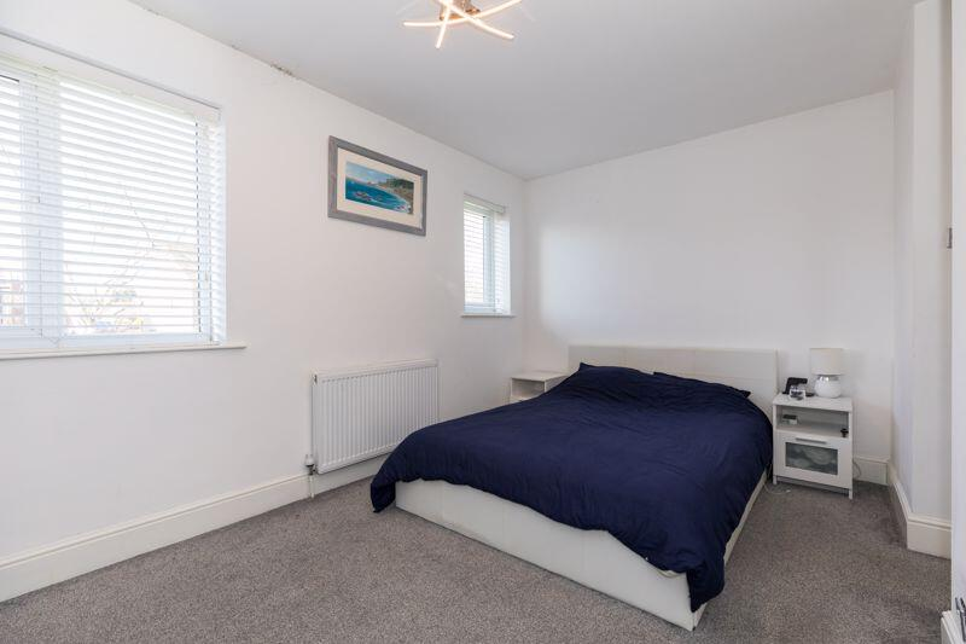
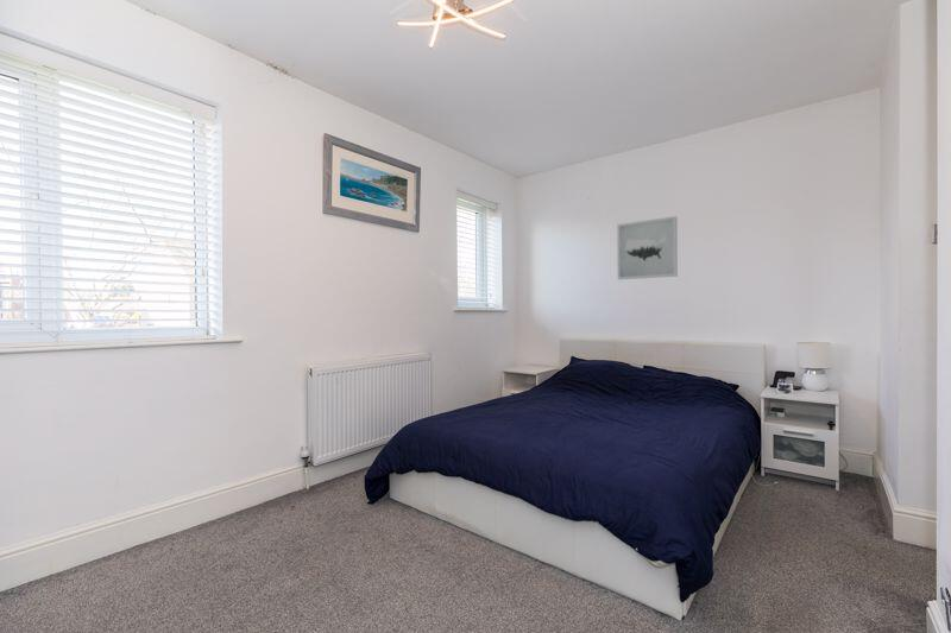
+ wall art (645, 249)
